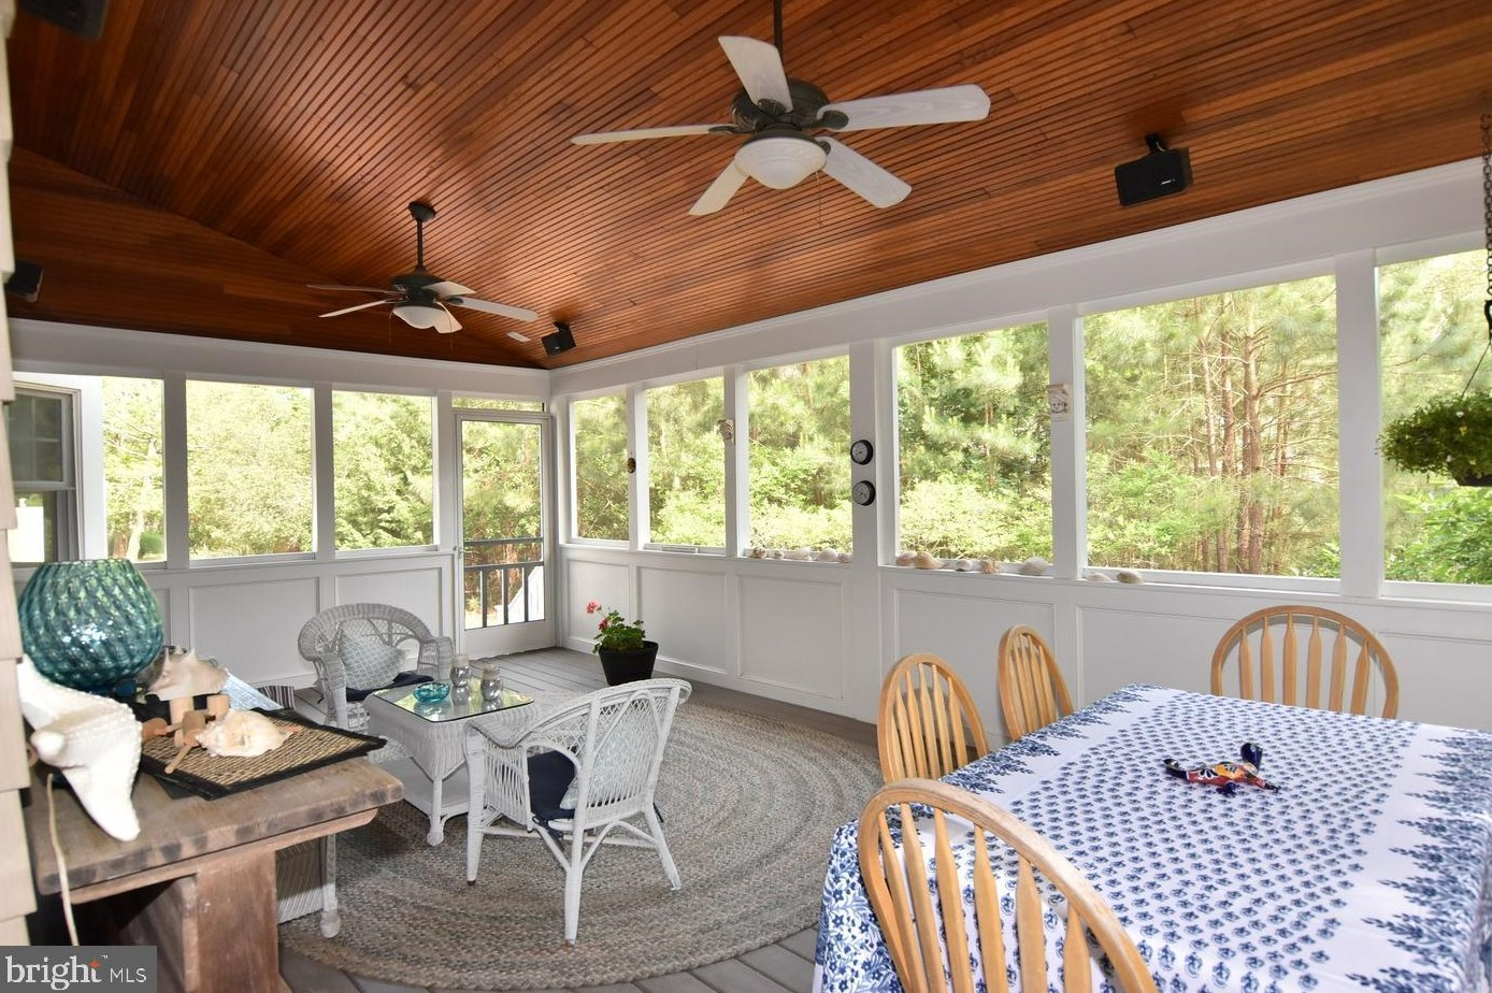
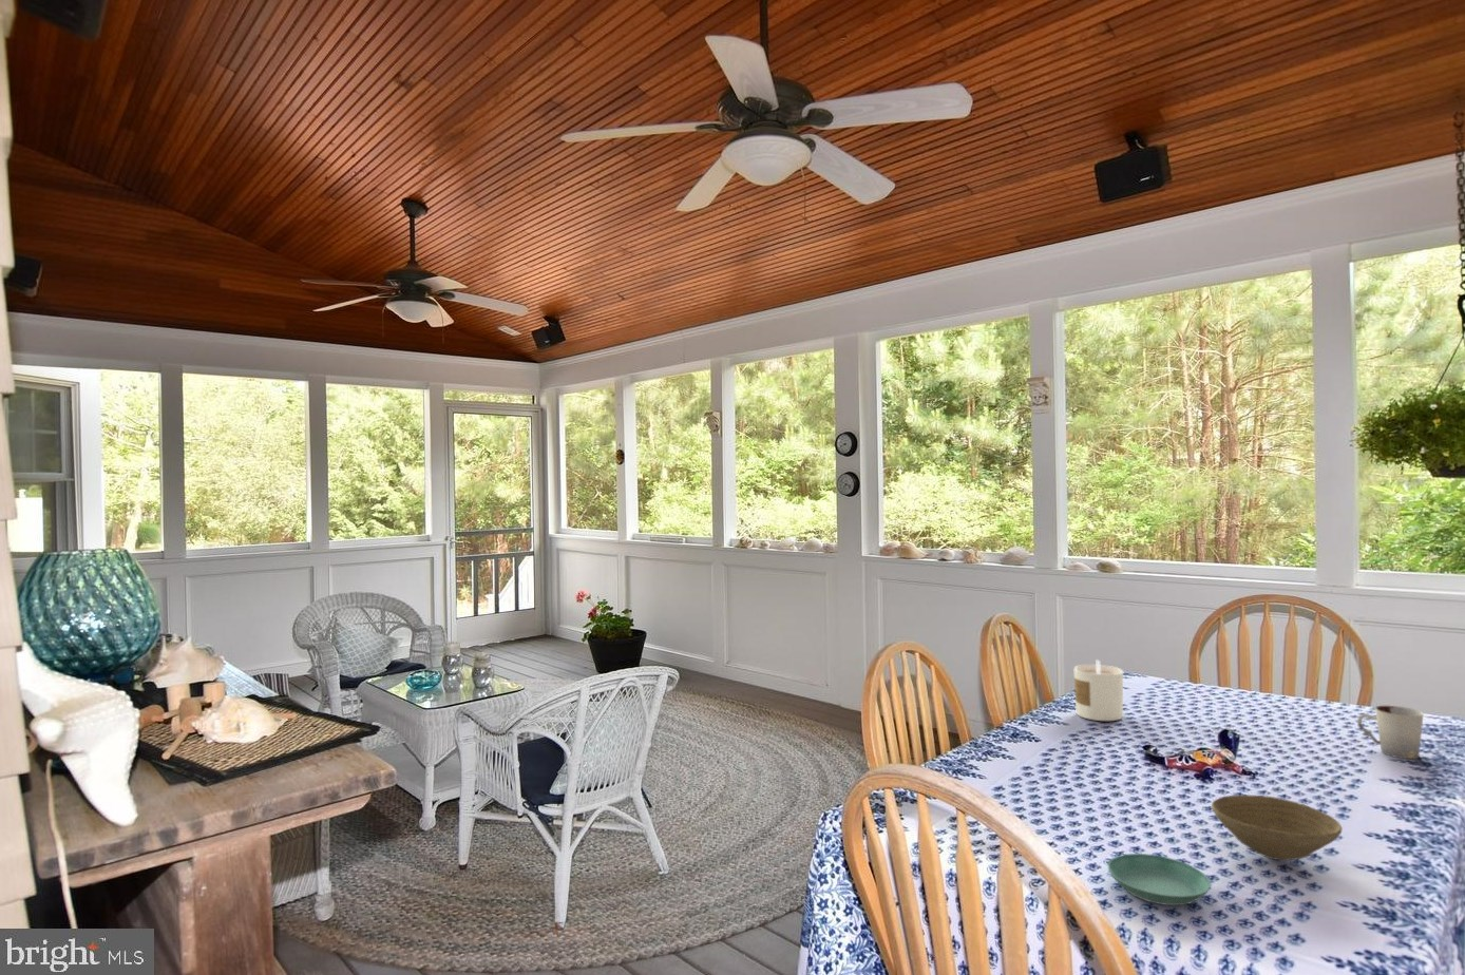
+ candle (1098, 687)
+ bowl (1275, 835)
+ saucer (1158, 881)
+ cup (1390, 731)
